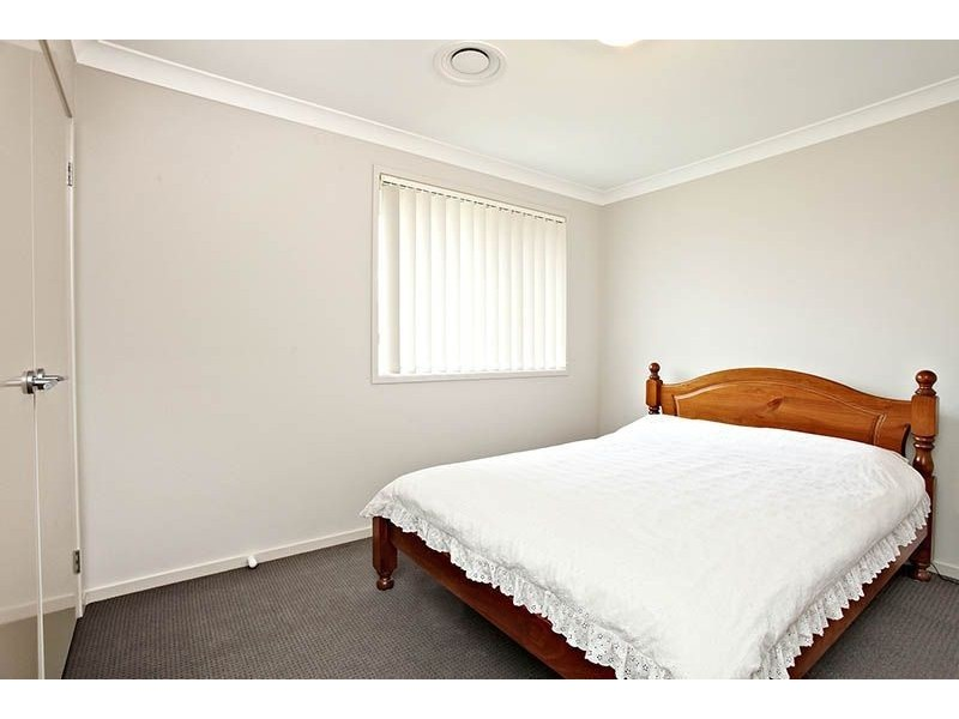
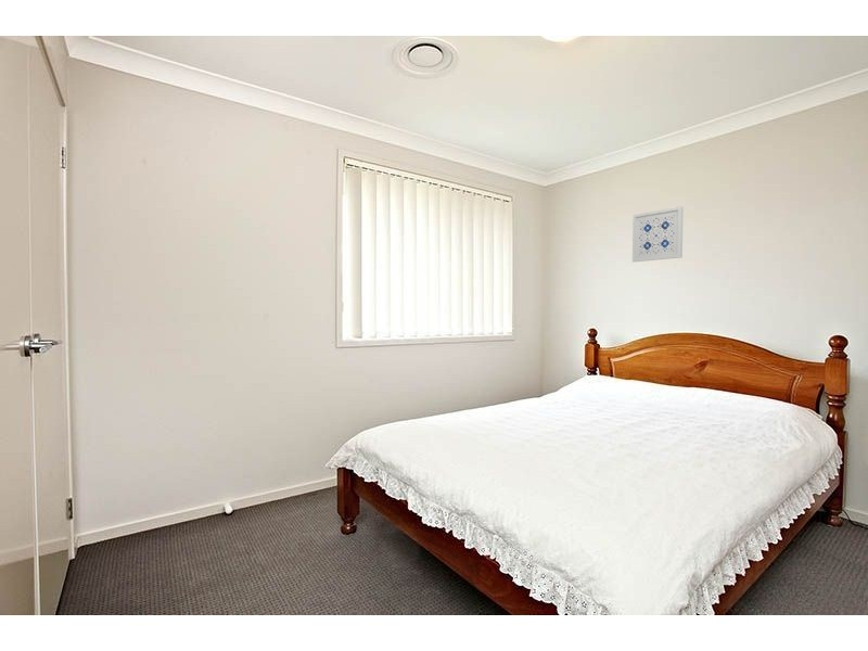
+ wall art (656, 234)
